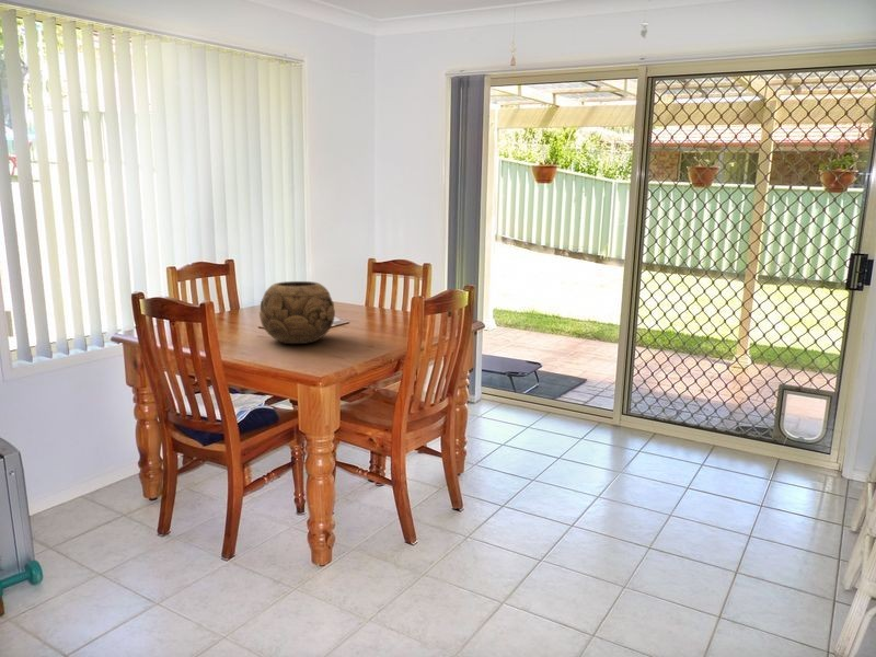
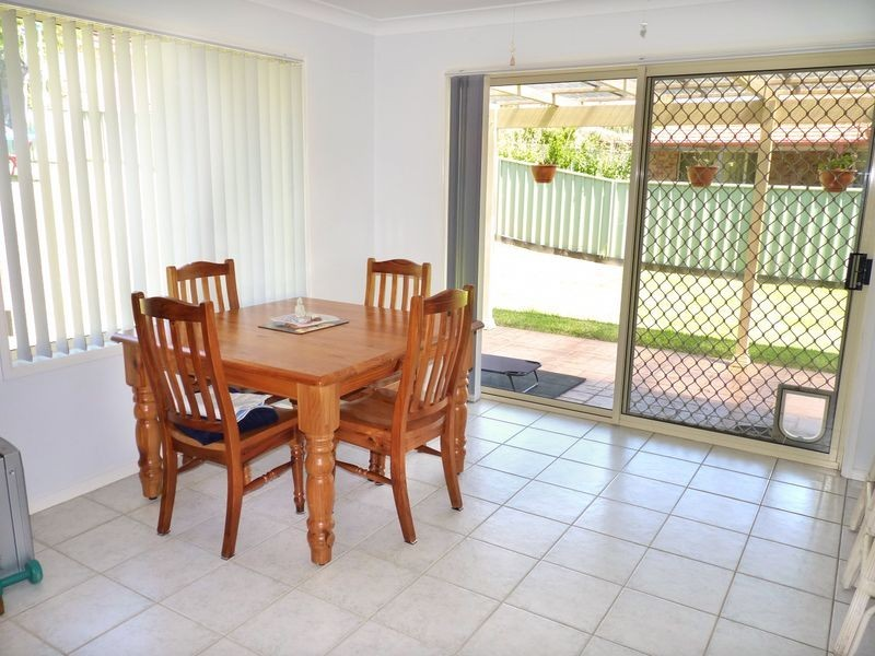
- decorative bowl (297, 312)
